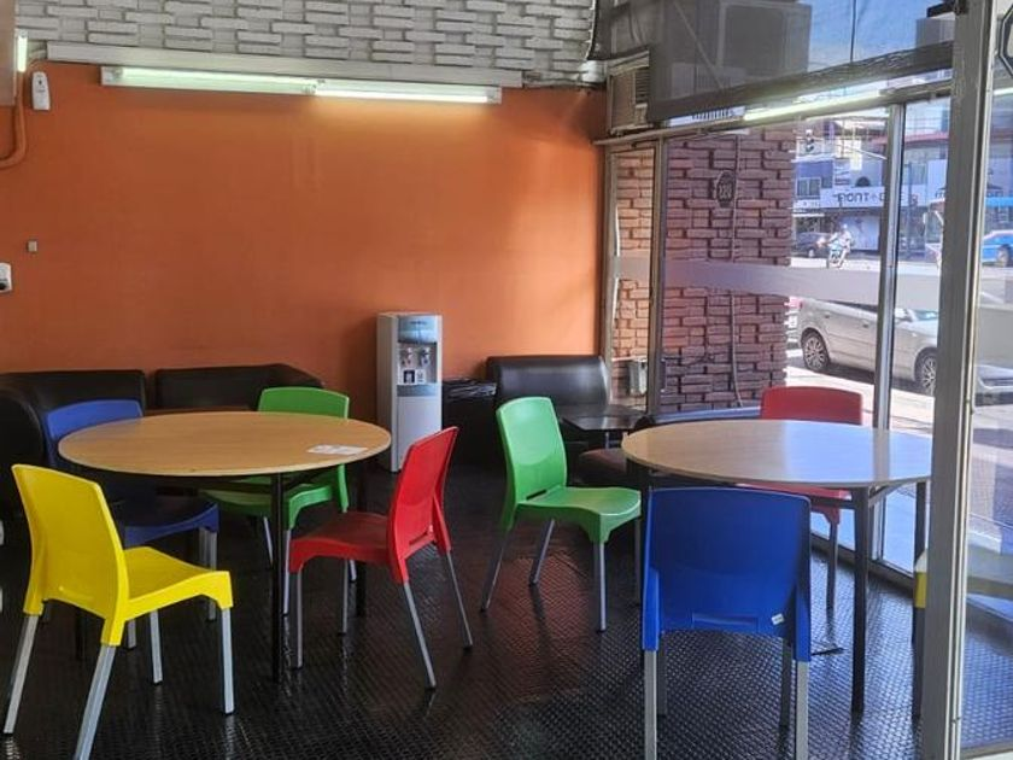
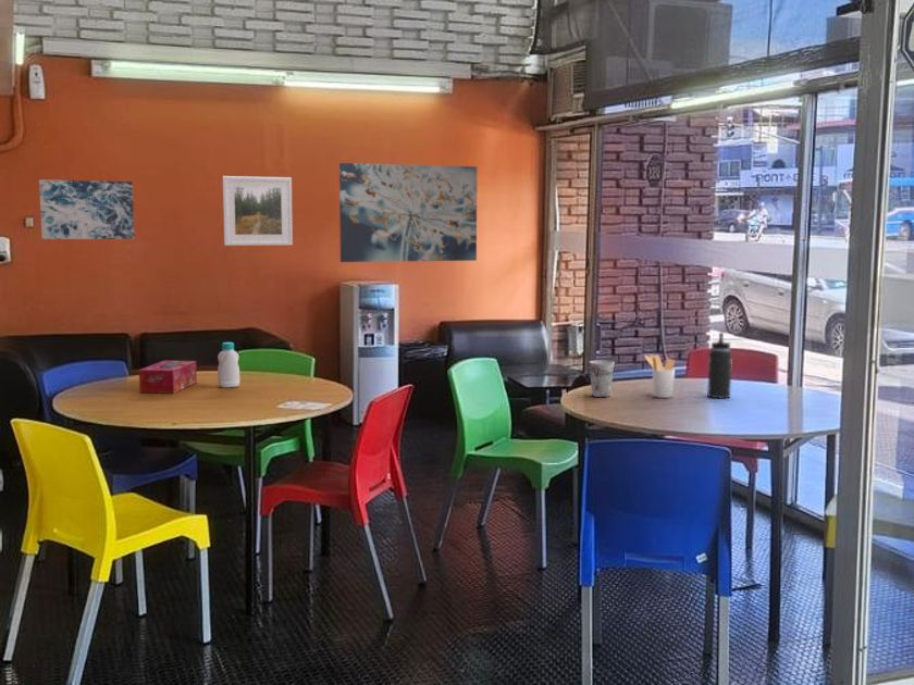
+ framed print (258, 211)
+ wall art (87, 210)
+ cup (601, 378)
+ utensil holder (659, 374)
+ bottle (227, 364)
+ tissue box (169, 376)
+ wall art (409, 213)
+ thermos bottle (719, 363)
